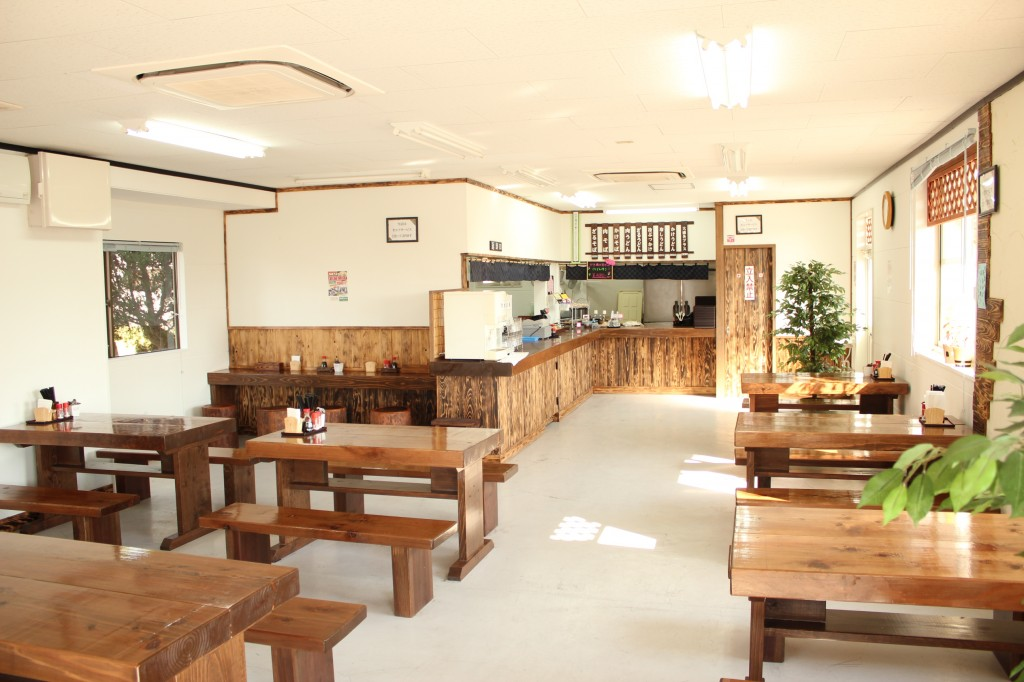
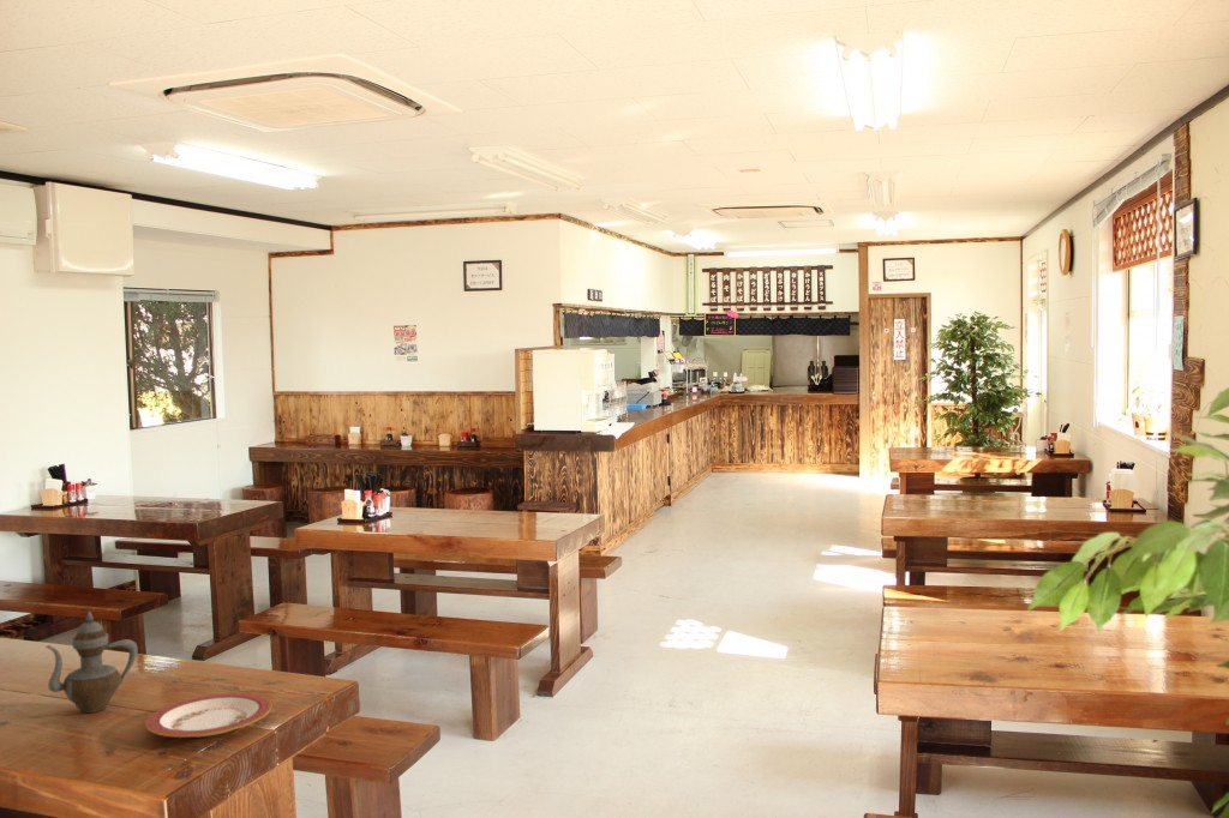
+ plate (210, 717)
+ teapot (92, 658)
